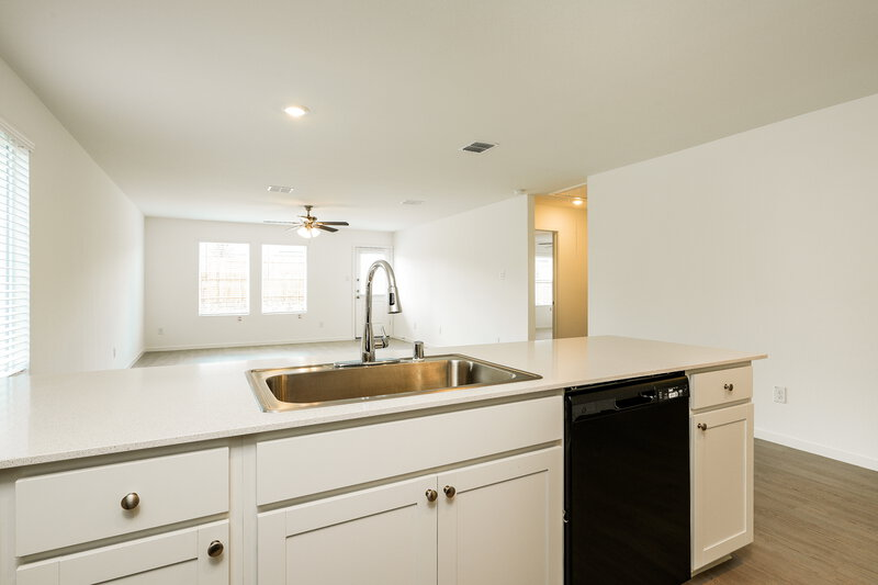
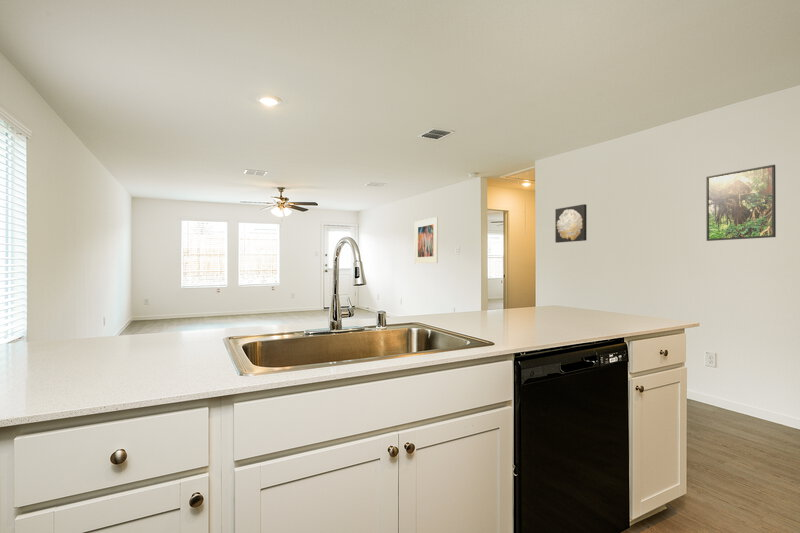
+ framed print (738, 205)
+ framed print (425, 241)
+ wall art (570, 224)
